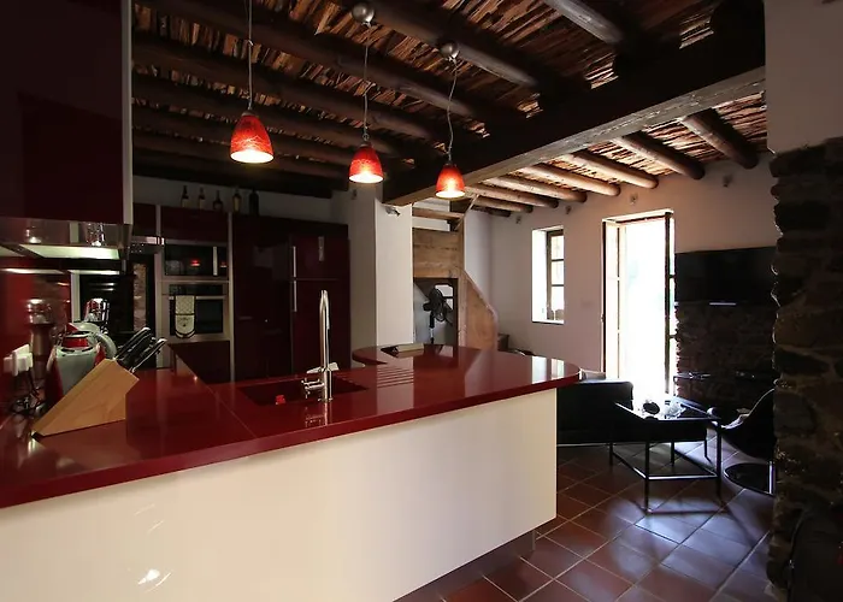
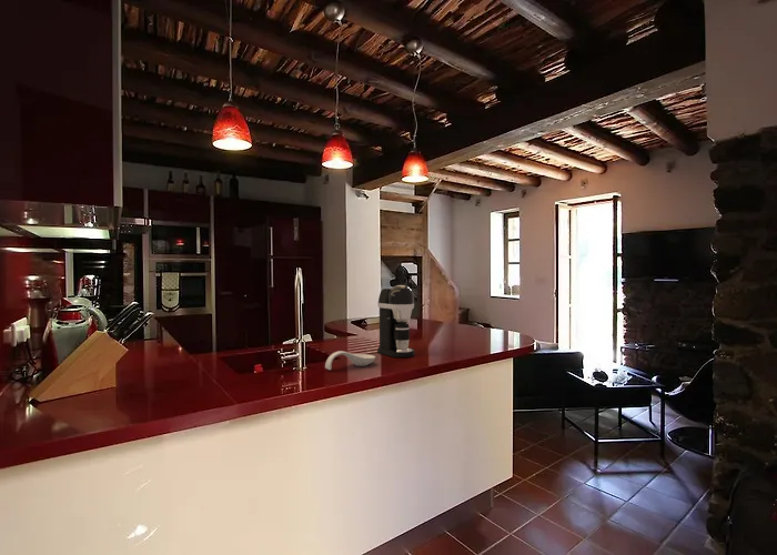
+ spoon rest (351, 357)
+ coffee maker (395, 319)
